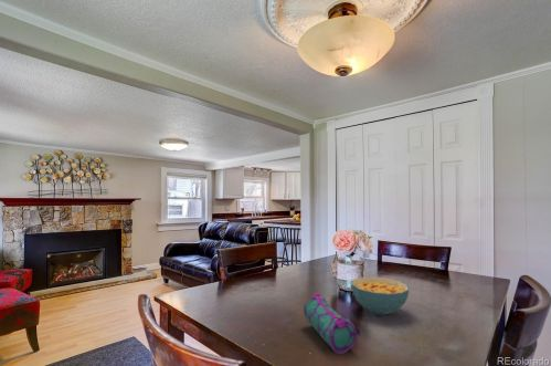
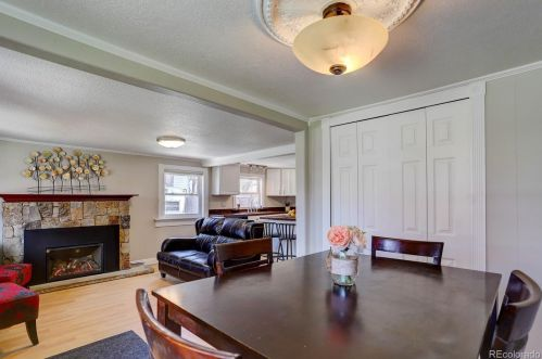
- cereal bowl (379, 297)
- pencil case (328, 321)
